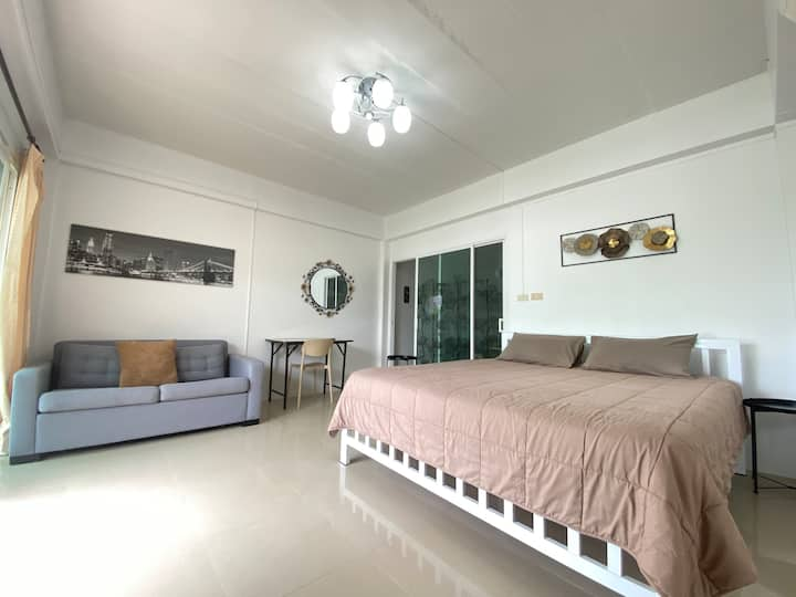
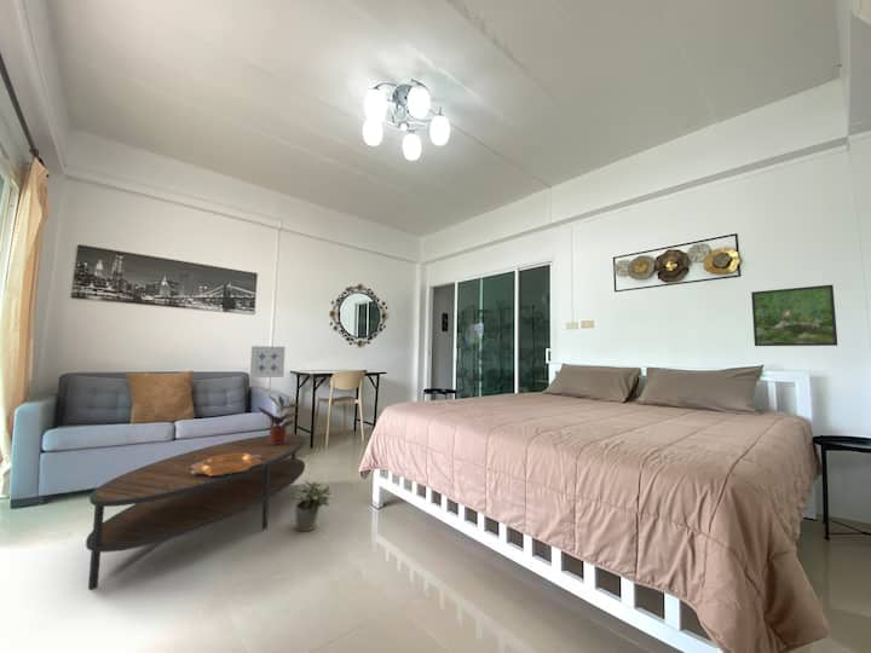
+ potted plant (282, 417)
+ wall art (267, 362)
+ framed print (791, 317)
+ coffee table (223, 489)
+ decorative bowl (229, 462)
+ potted plant (313, 503)
